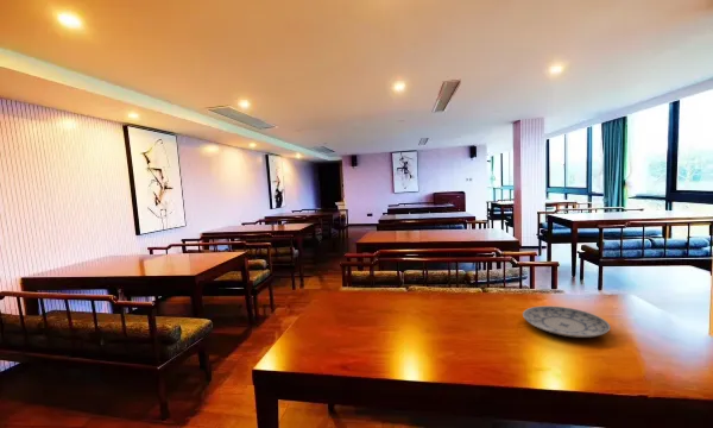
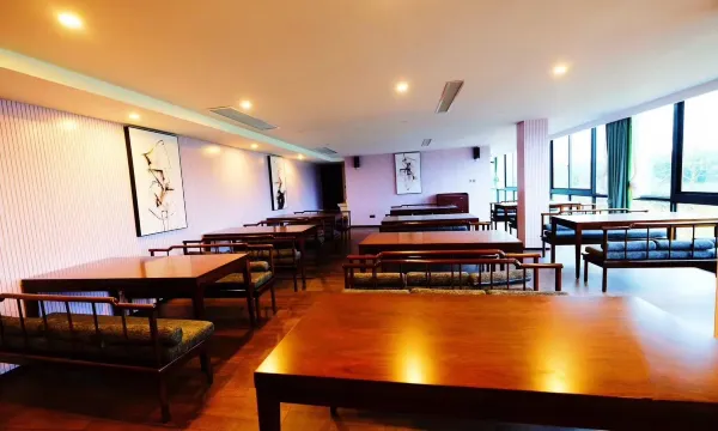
- plate (563, 322)
